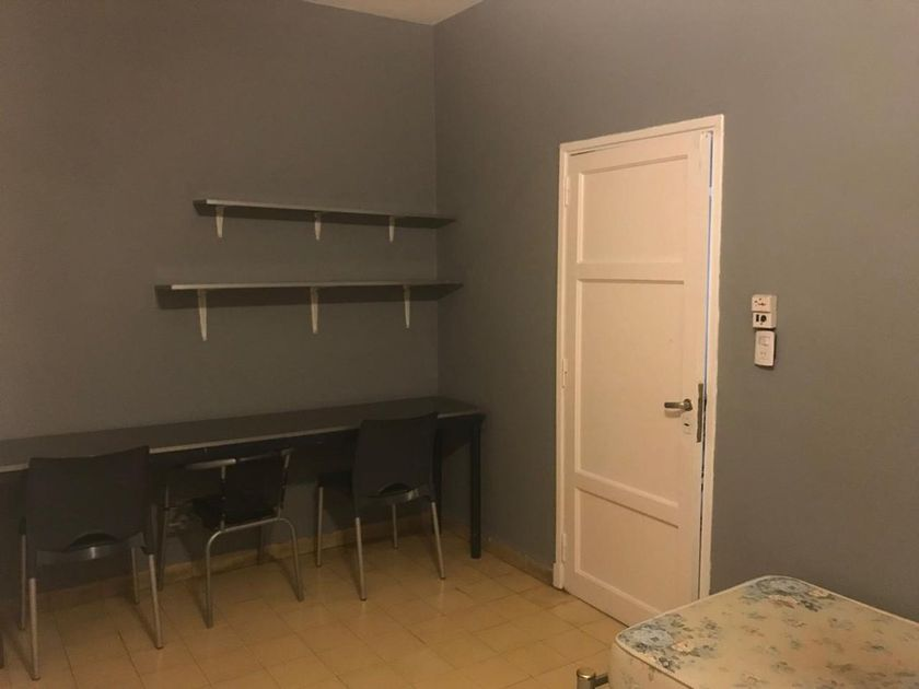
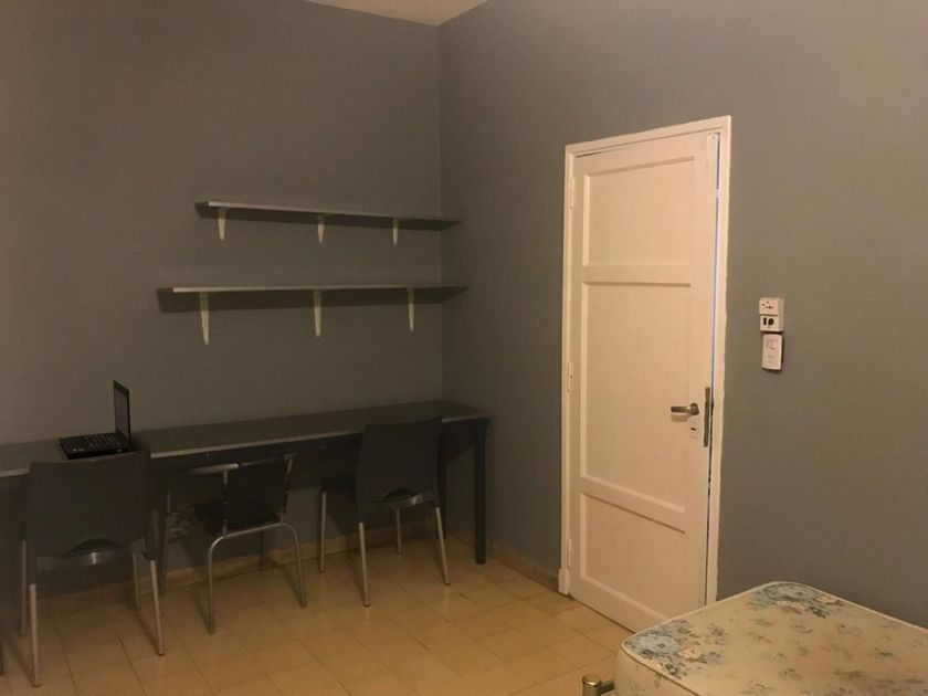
+ laptop (93, 434)
